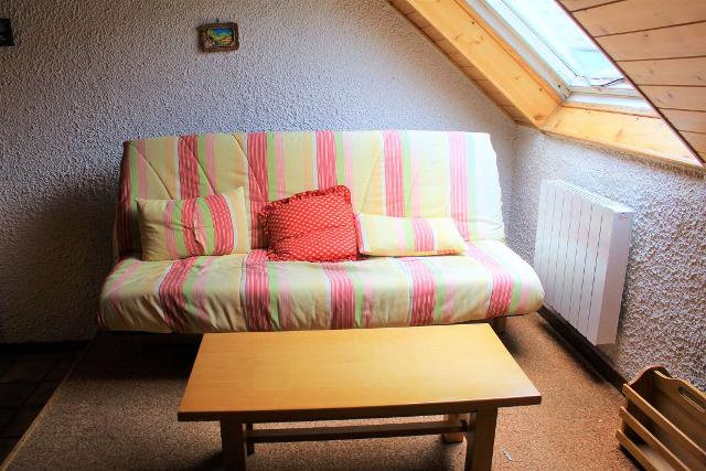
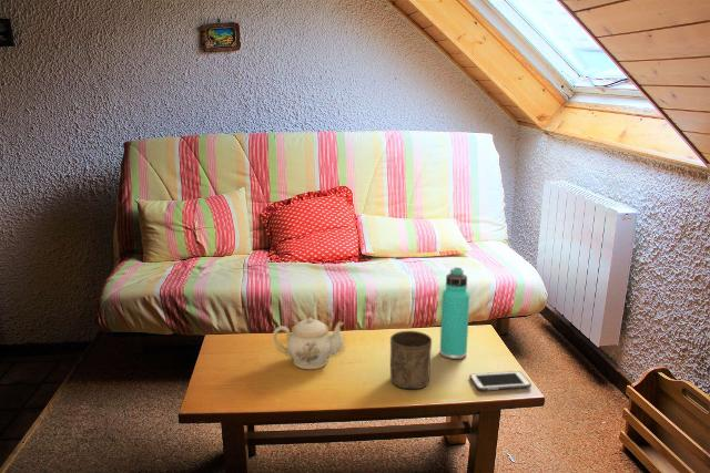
+ cup (410, 359)
+ thermos bottle (455, 311)
+ cell phone (499, 380)
+ teapot (308, 340)
